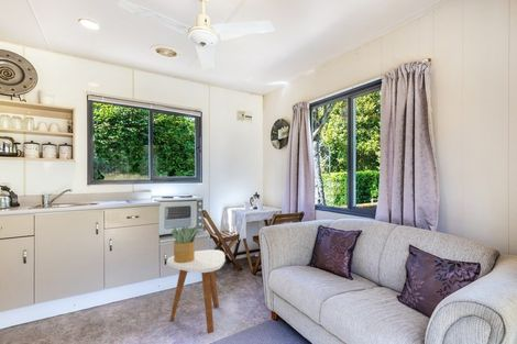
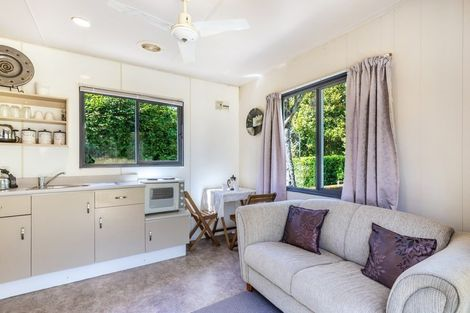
- potted plant (185, 243)
- side table (202, 285)
